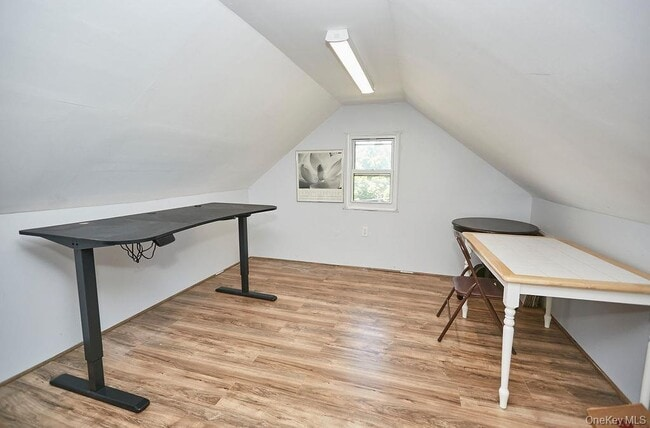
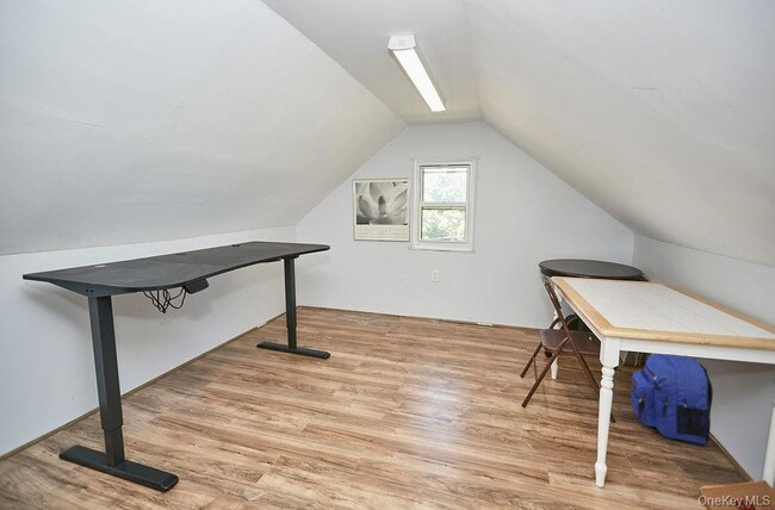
+ backpack (670, 392)
